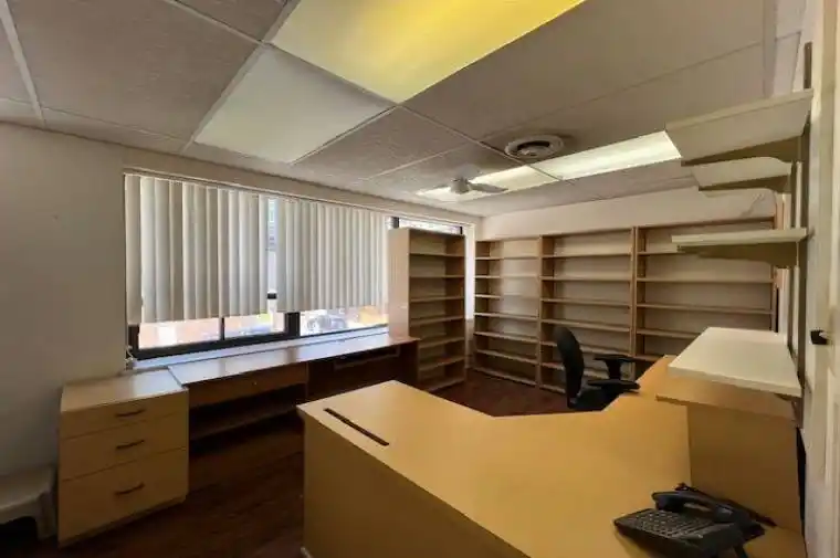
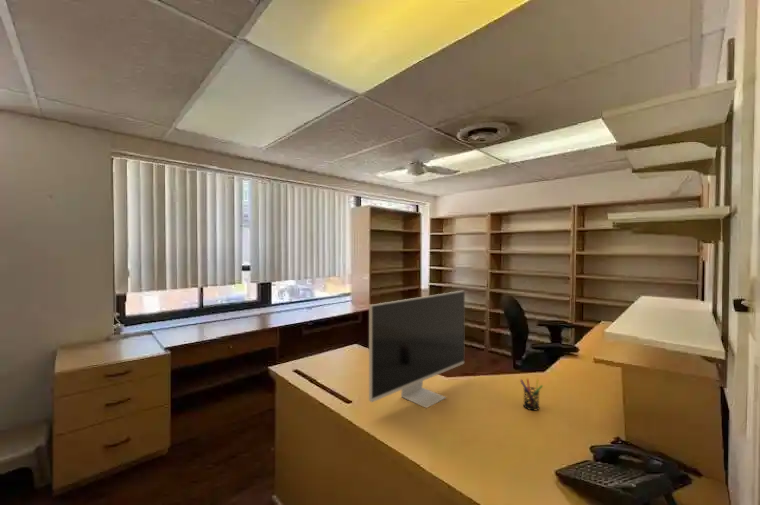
+ pen holder (532, 392)
+ monitor (423, 347)
